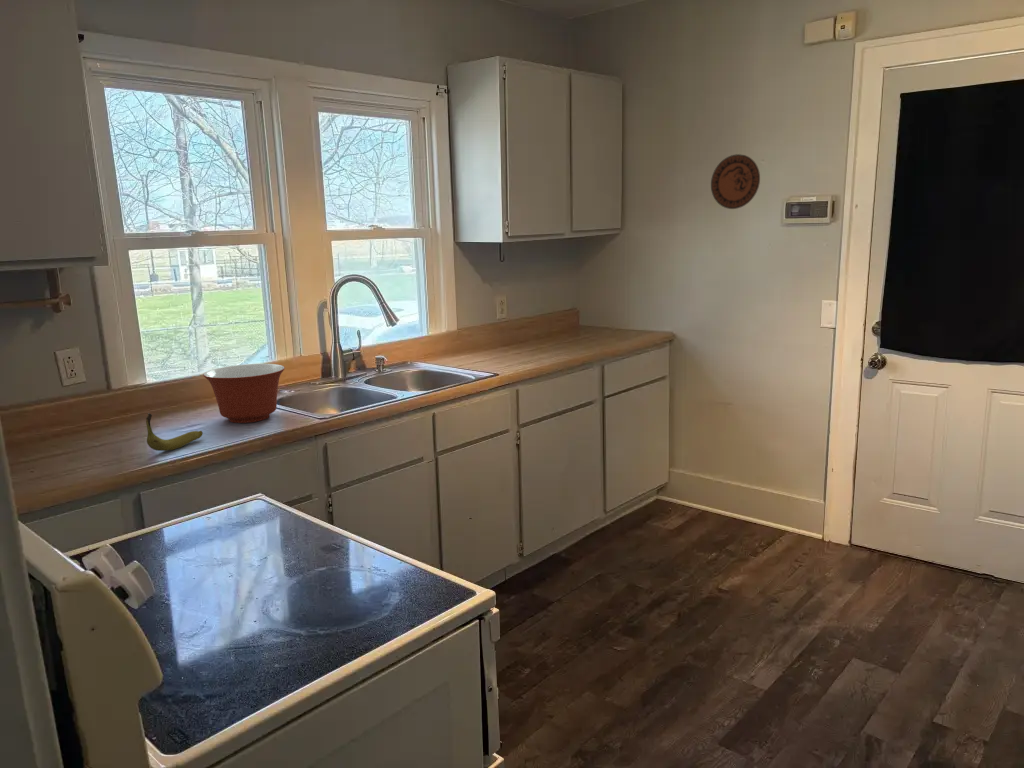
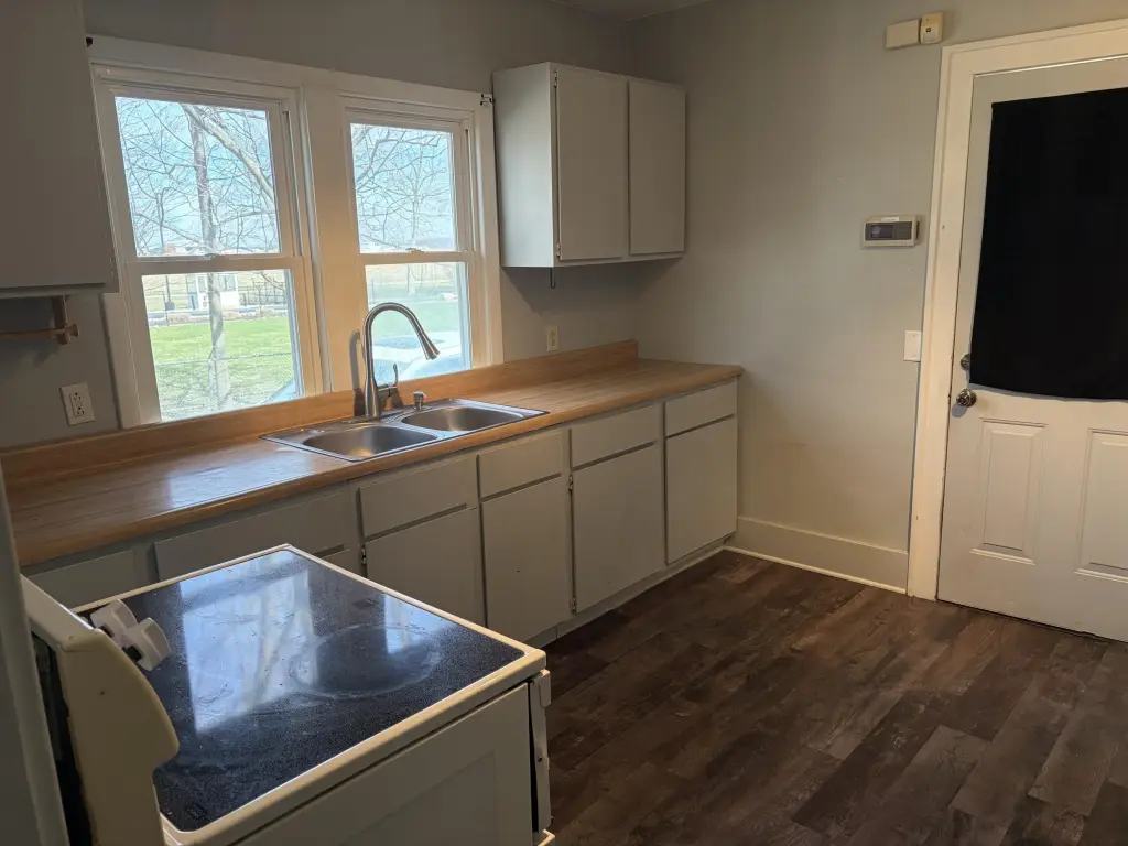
- banana (178, 436)
- decorative plate (735, 181)
- mixing bowl (247, 394)
